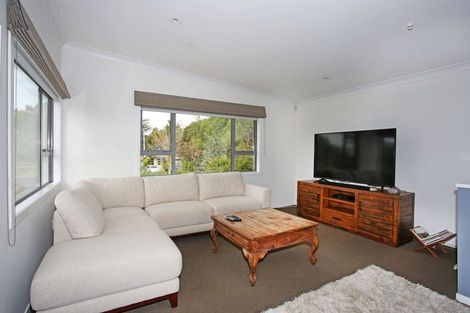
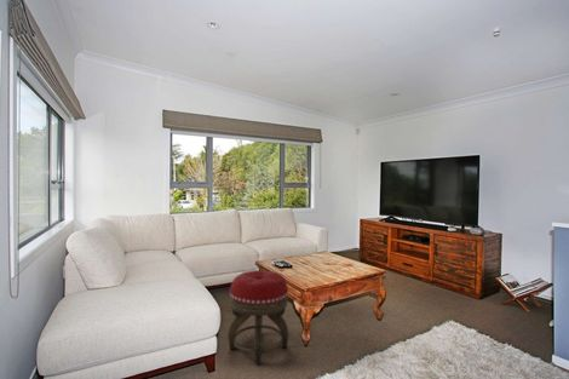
+ footstool (258, 311)
